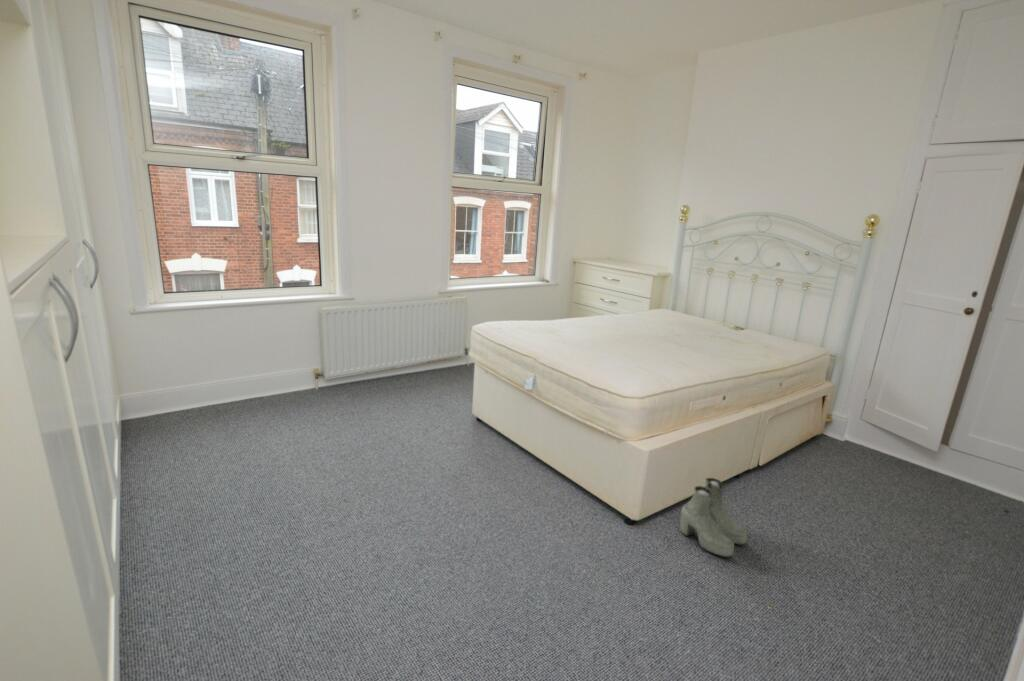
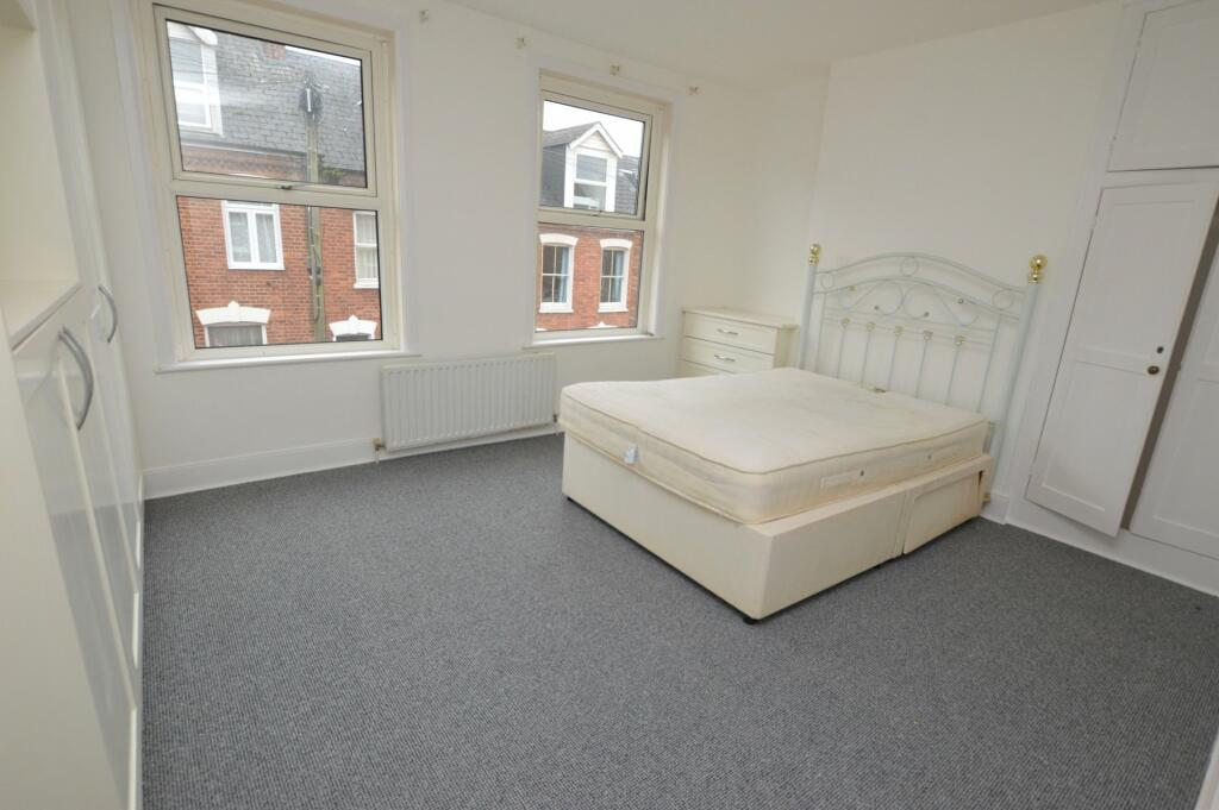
- boots (715, 513)
